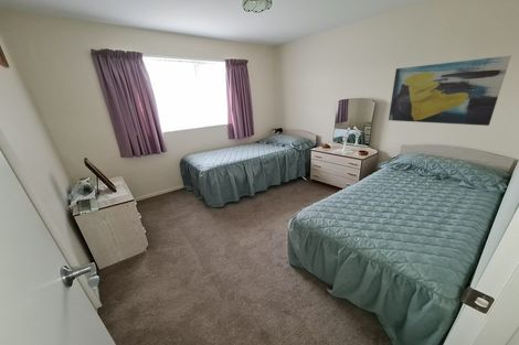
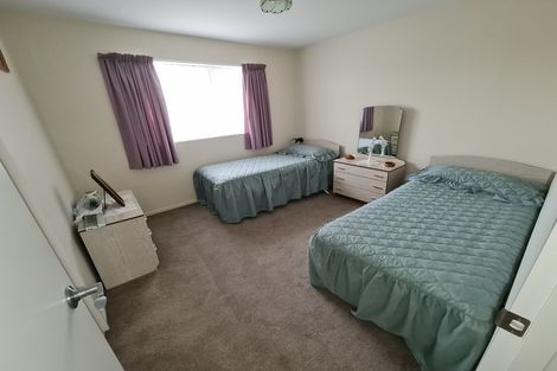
- wall art (437, 94)
